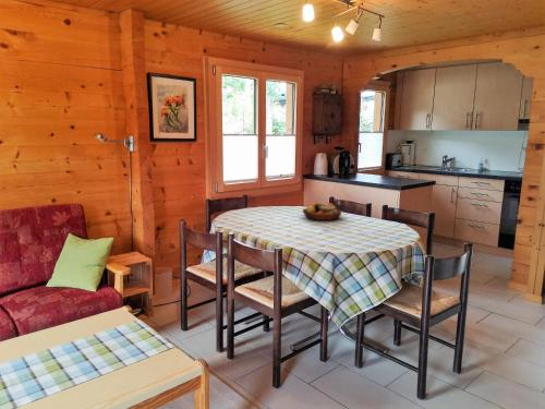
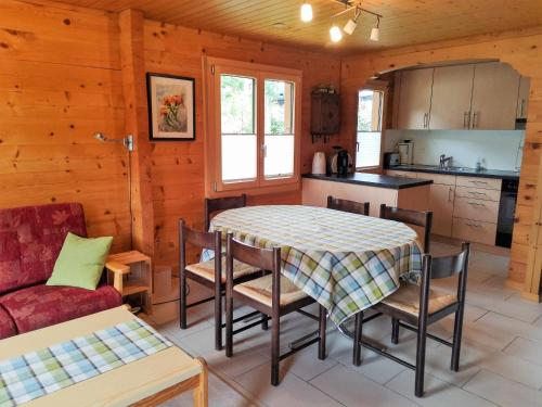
- fruit bowl (322, 208)
